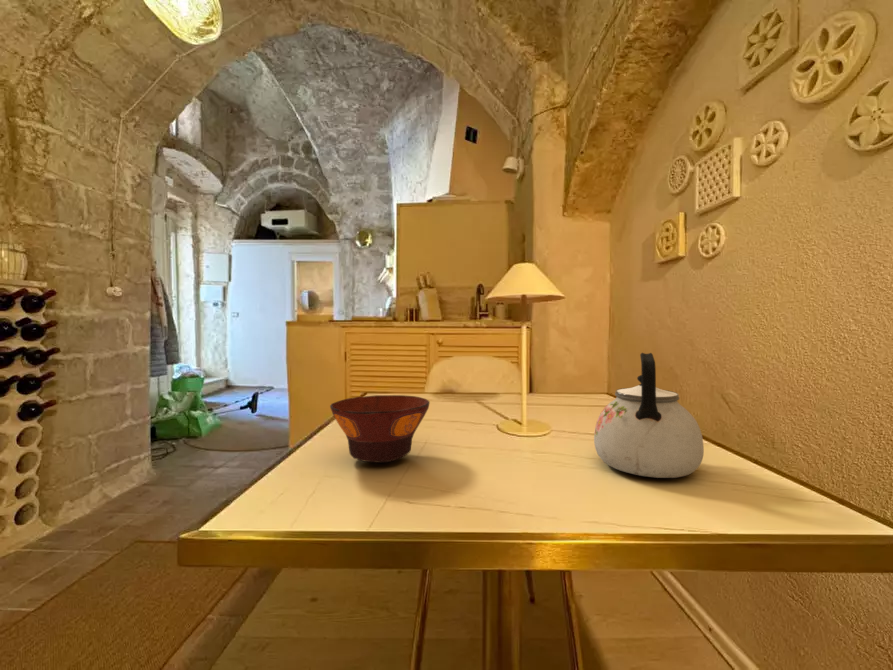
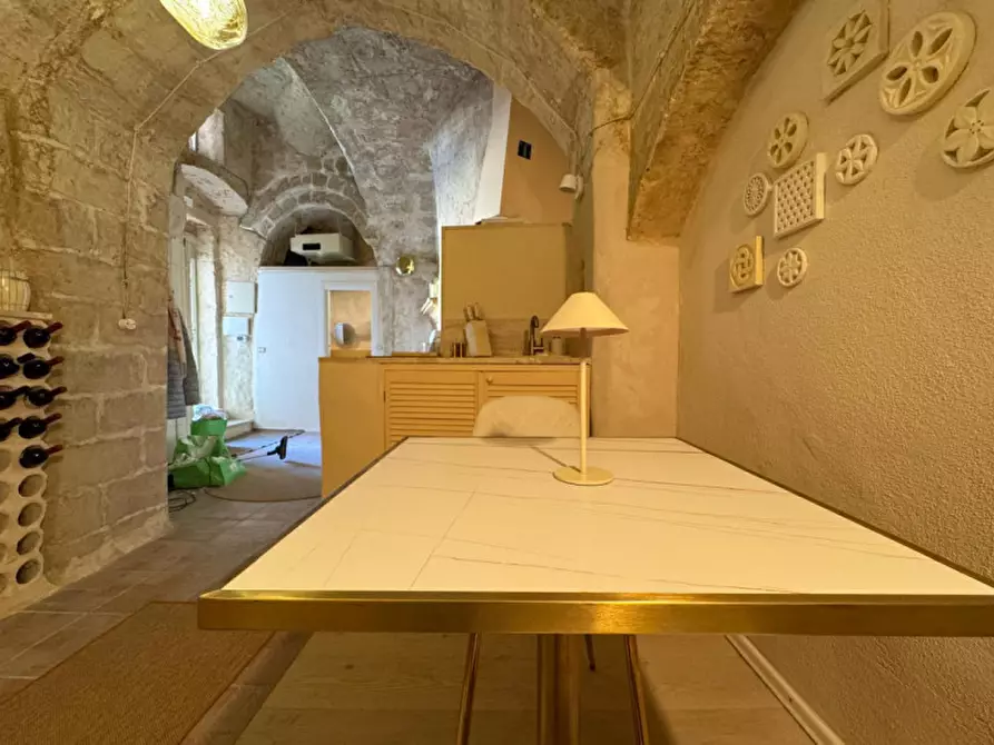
- bowl (381, 430)
- kettle (645, 410)
